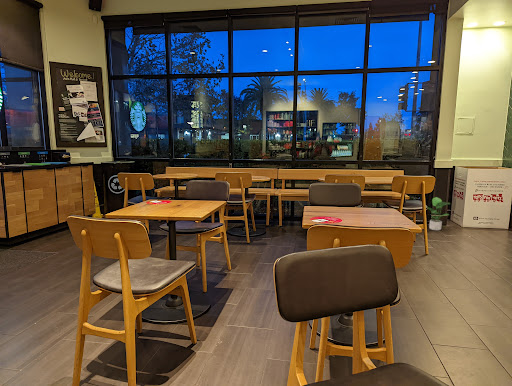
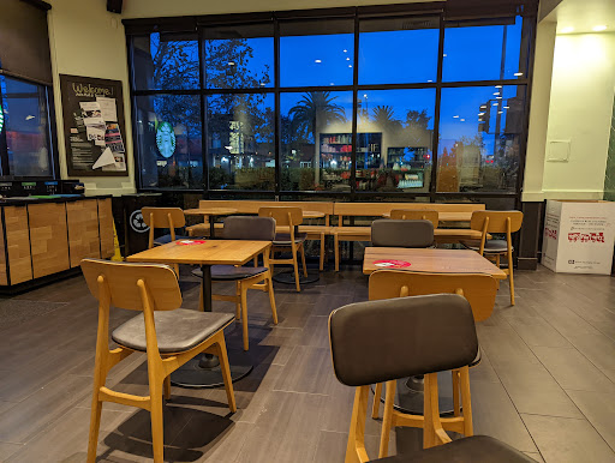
- potted plant (435, 214)
